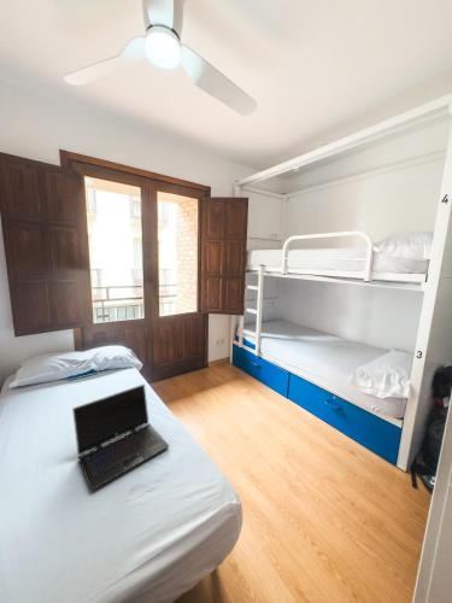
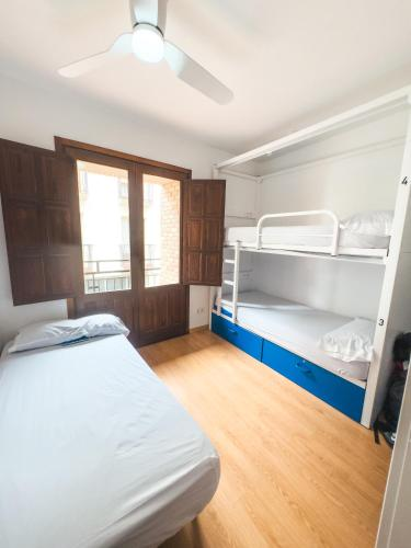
- laptop computer (122, 428)
